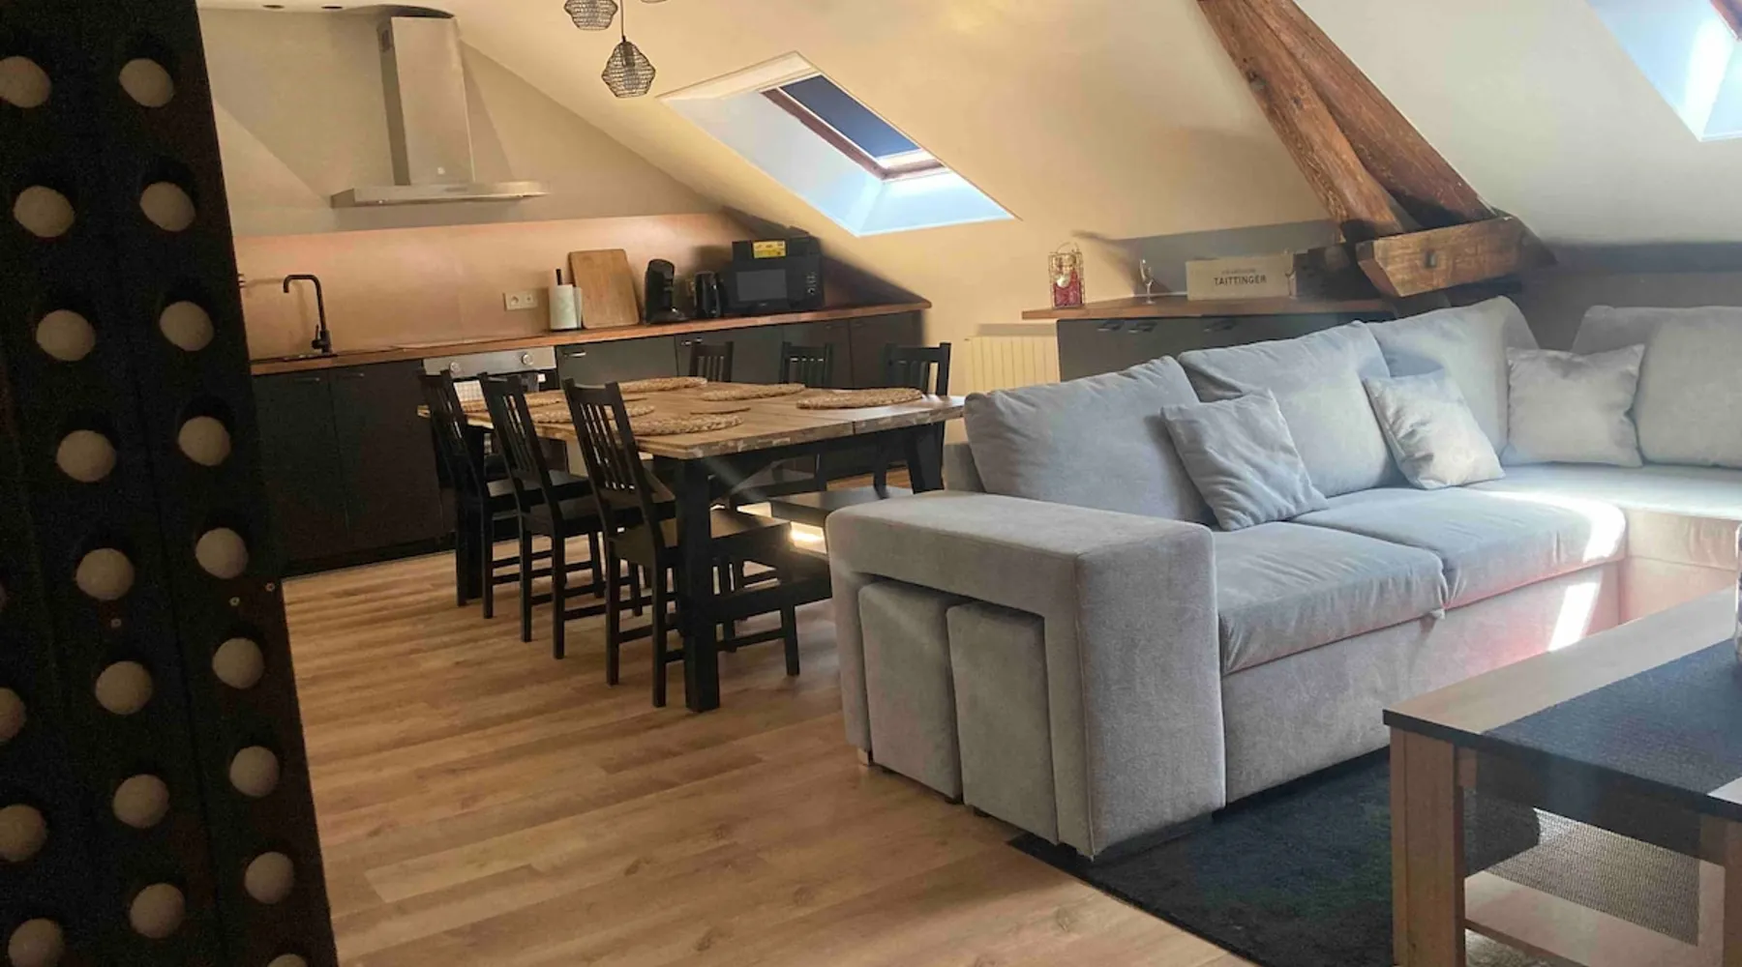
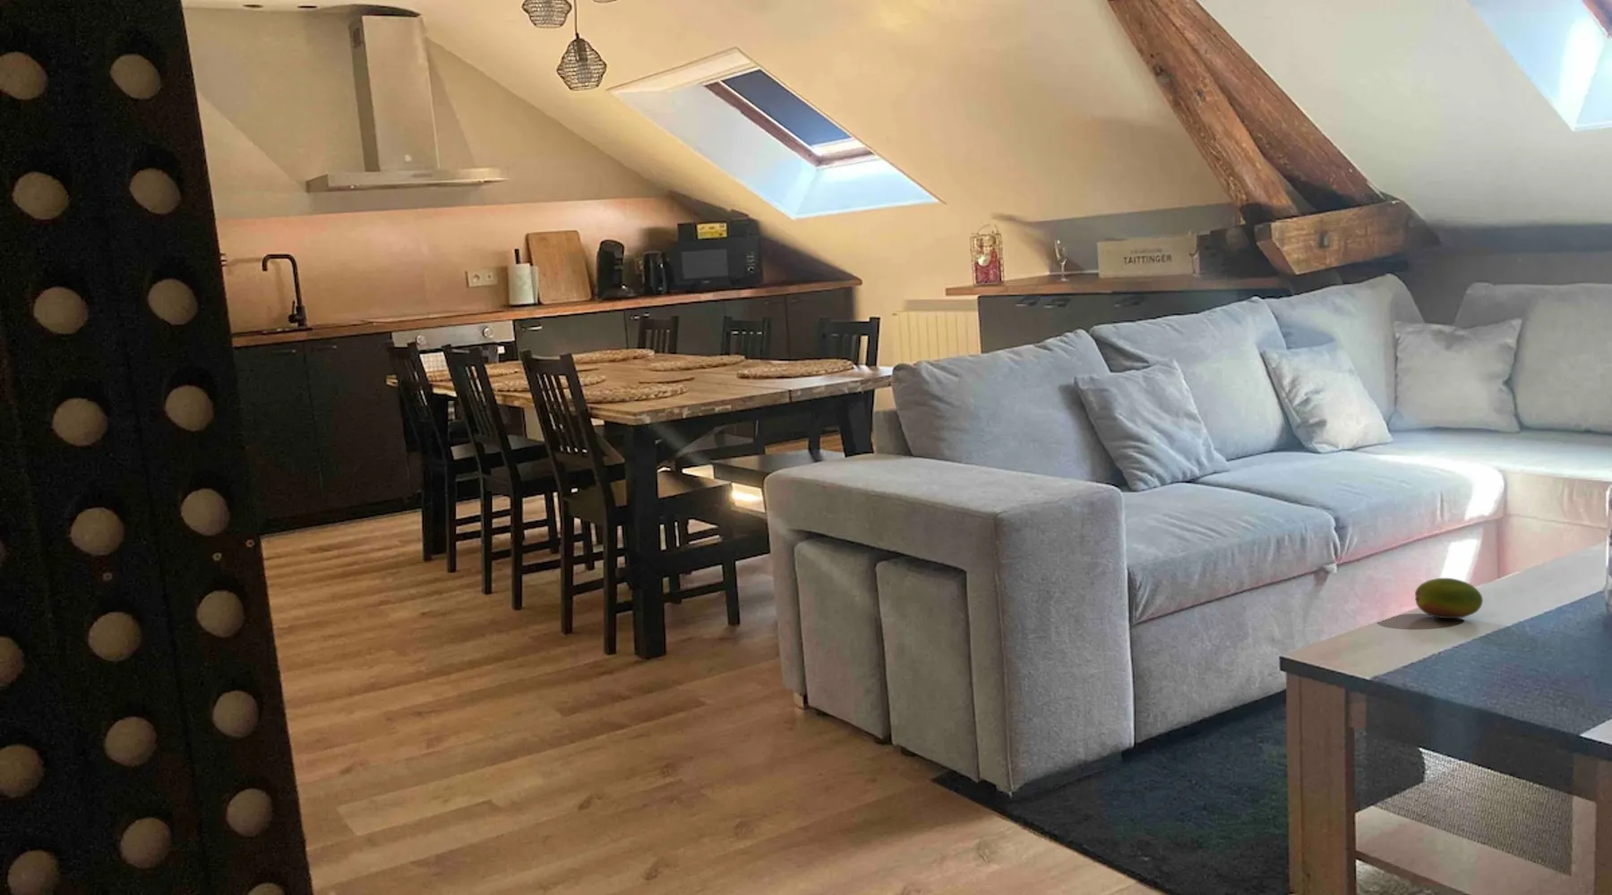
+ fruit (1448, 597)
